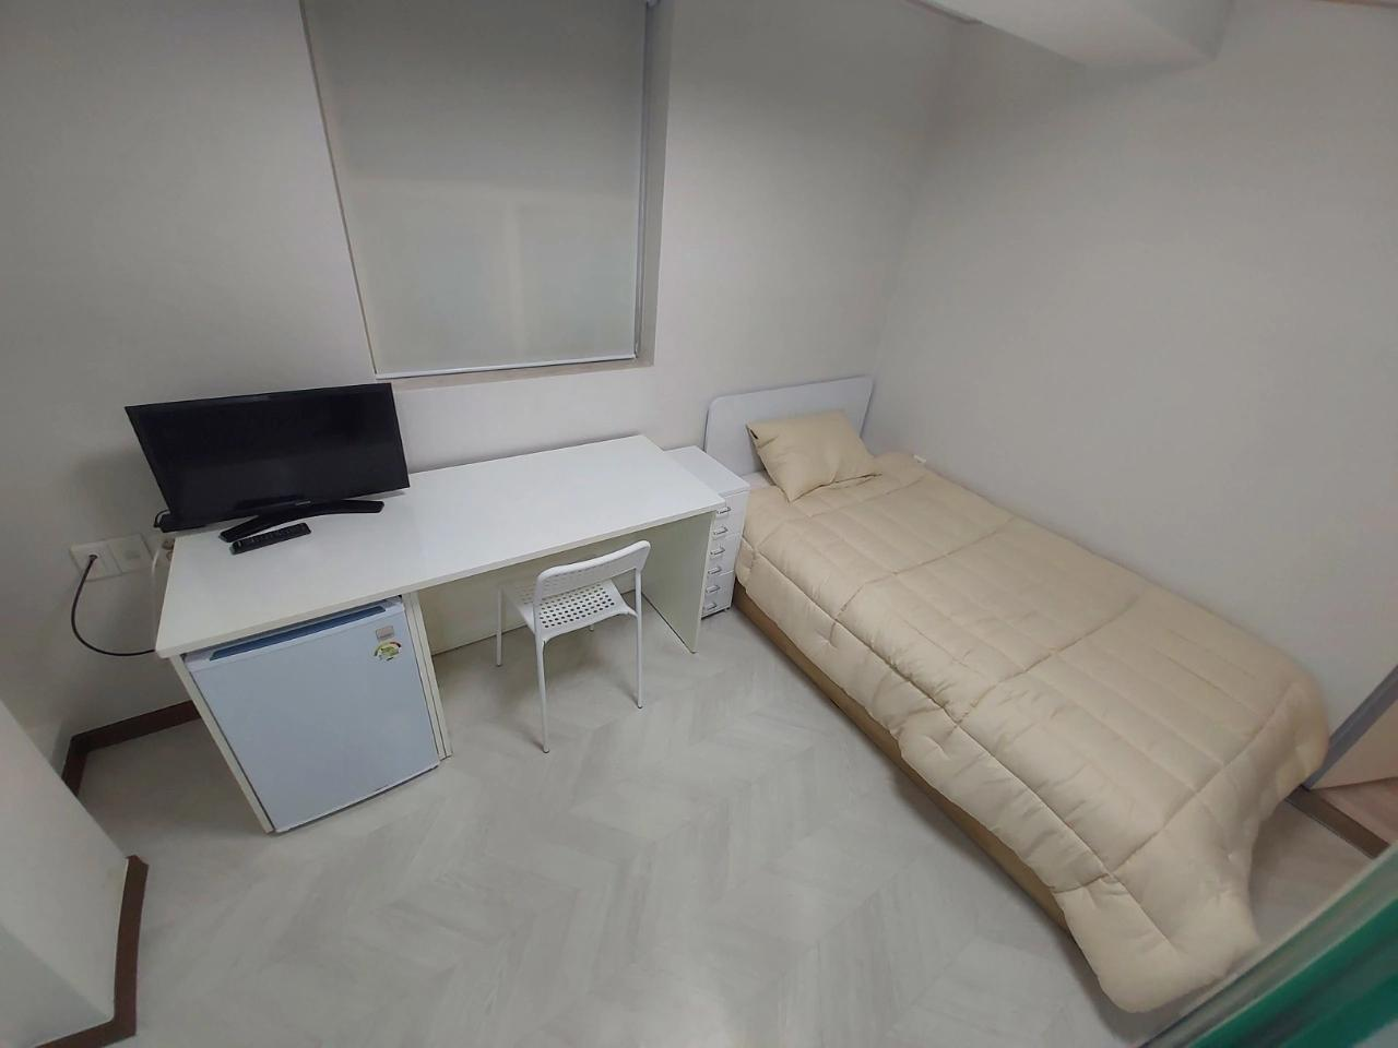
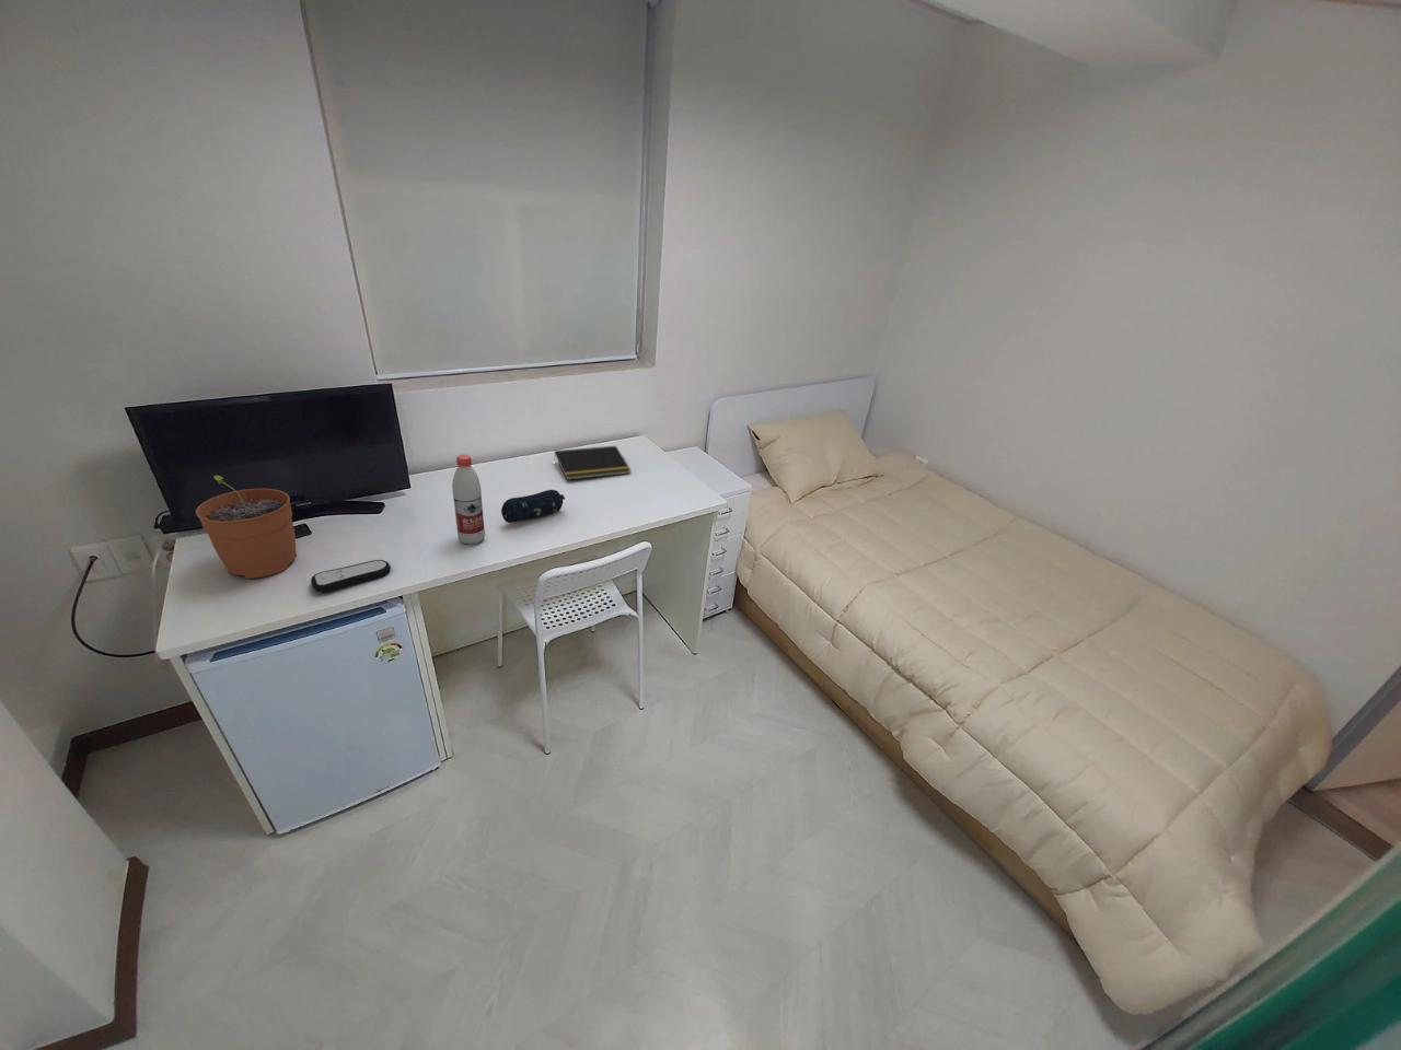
+ remote control (351, 575)
+ pencil case (532, 505)
+ notepad (592, 461)
+ plant pot (248, 518)
+ water bottle (468, 499)
